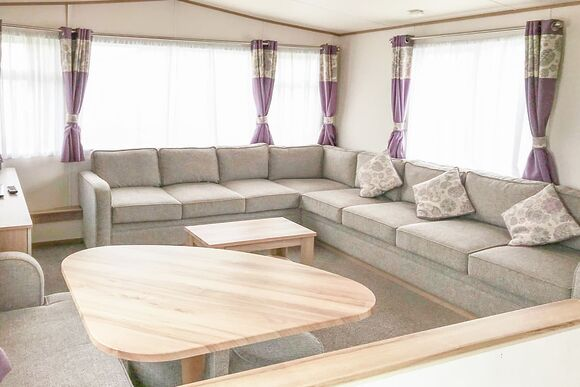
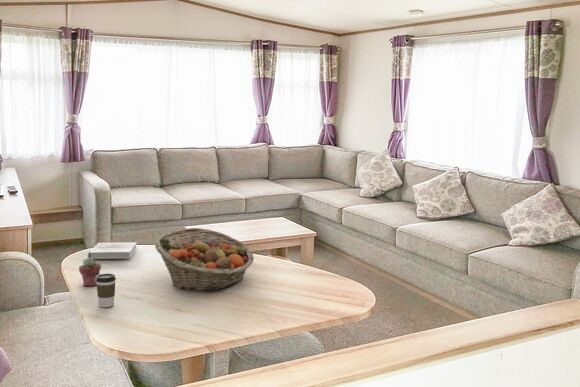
+ potted succulent (90, 271)
+ fruit basket (205, 257)
+ book (113, 250)
+ coffee cup (106, 290)
